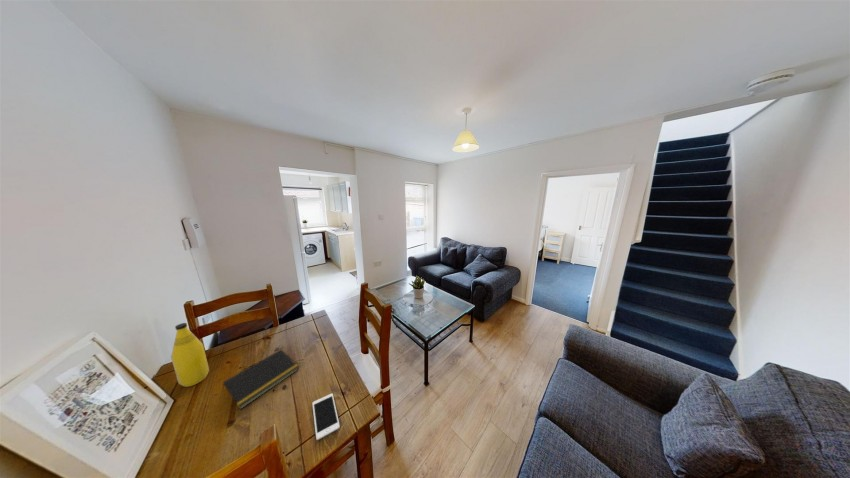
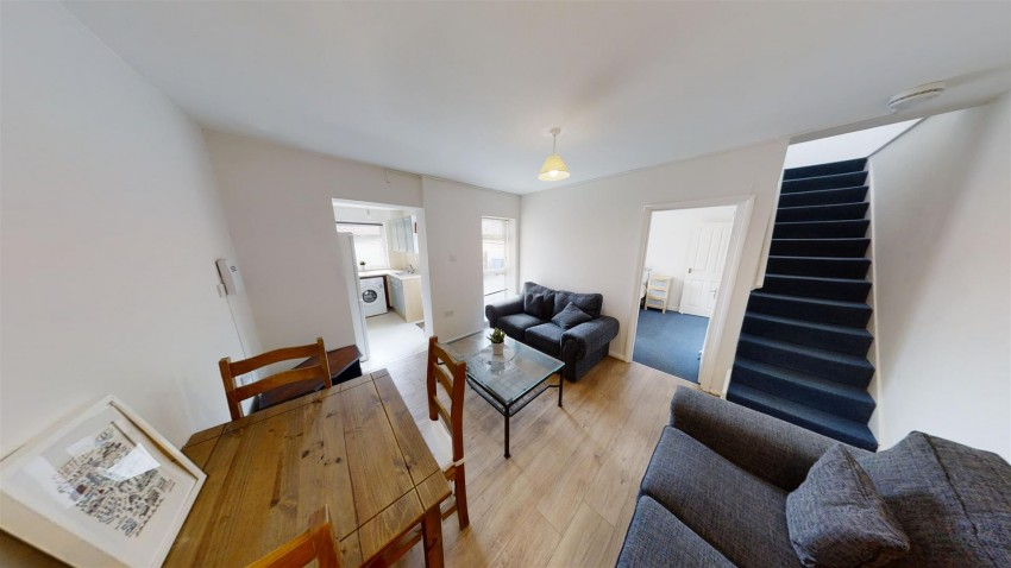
- bottle (188, 353)
- cell phone (325, 414)
- notepad (263, 375)
